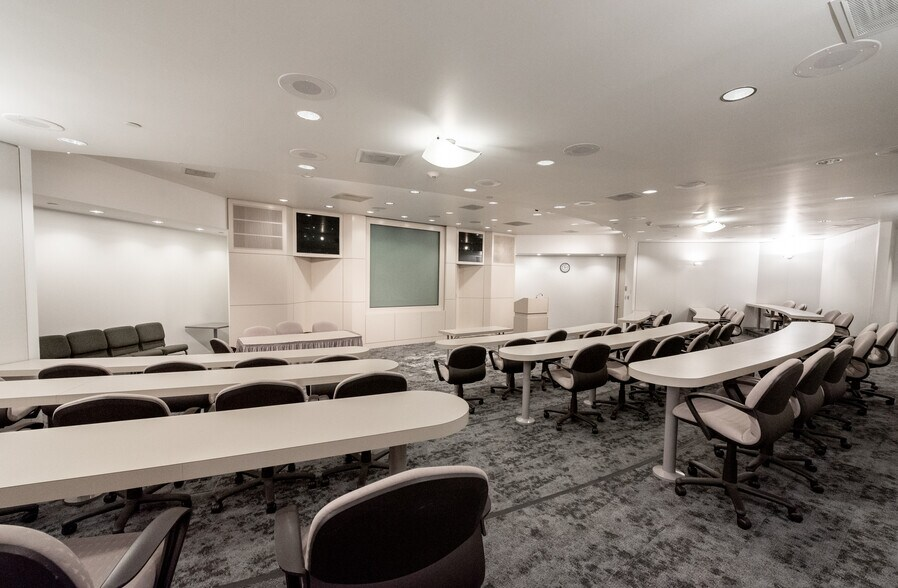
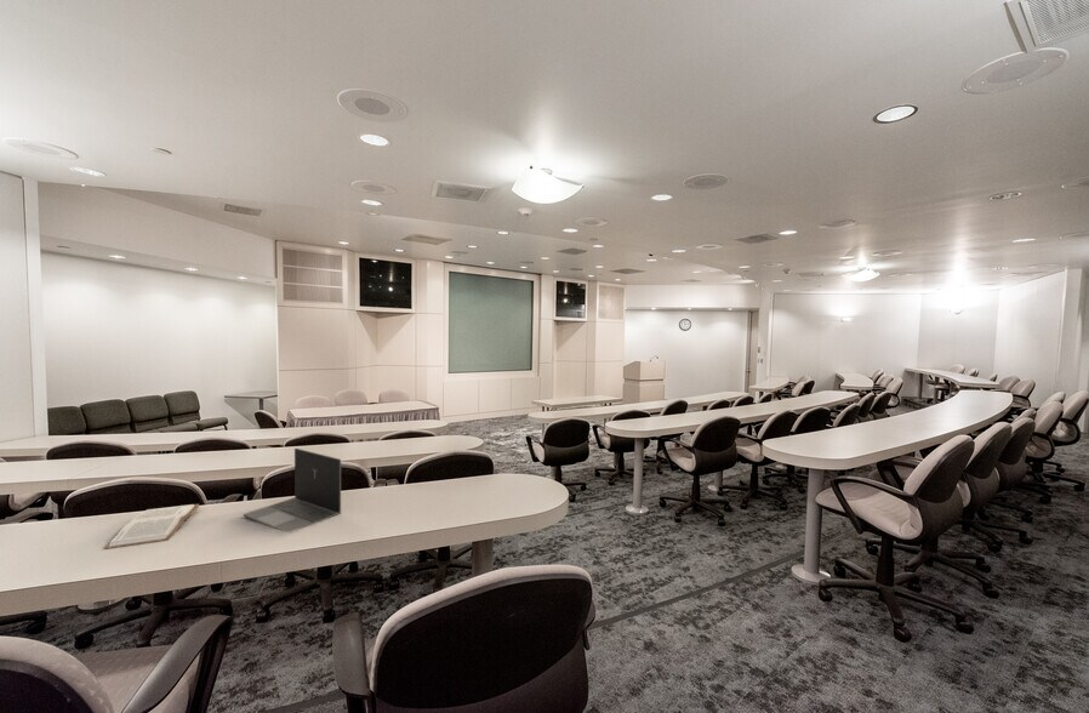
+ laptop (295, 486)
+ book (156, 521)
